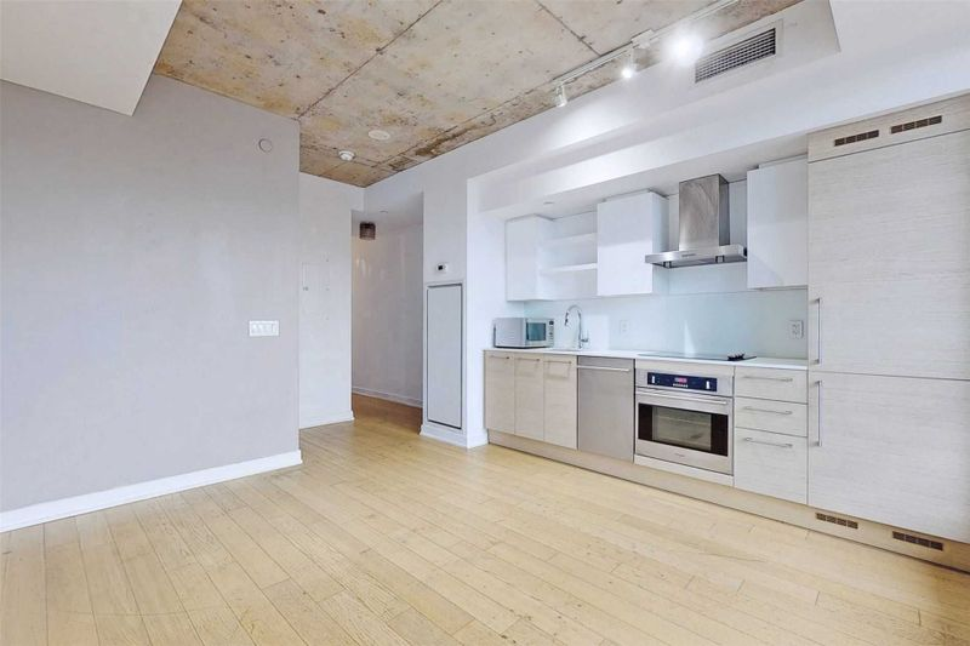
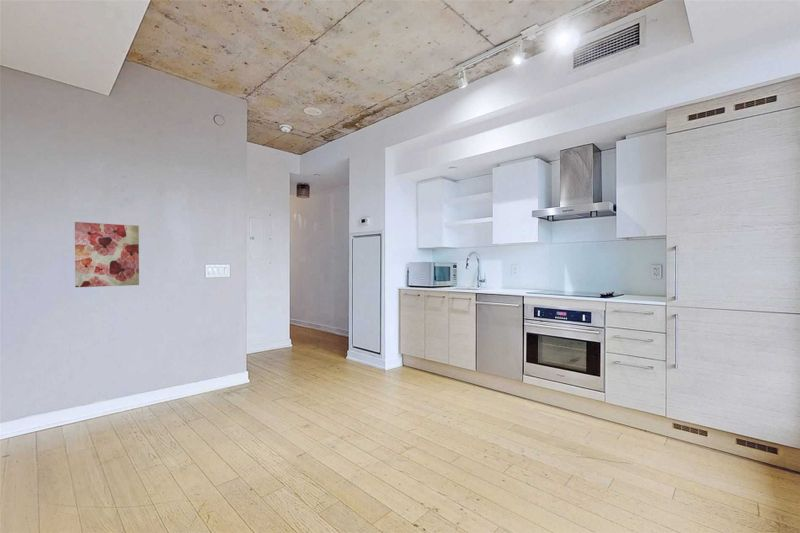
+ wall art (108, 255)
